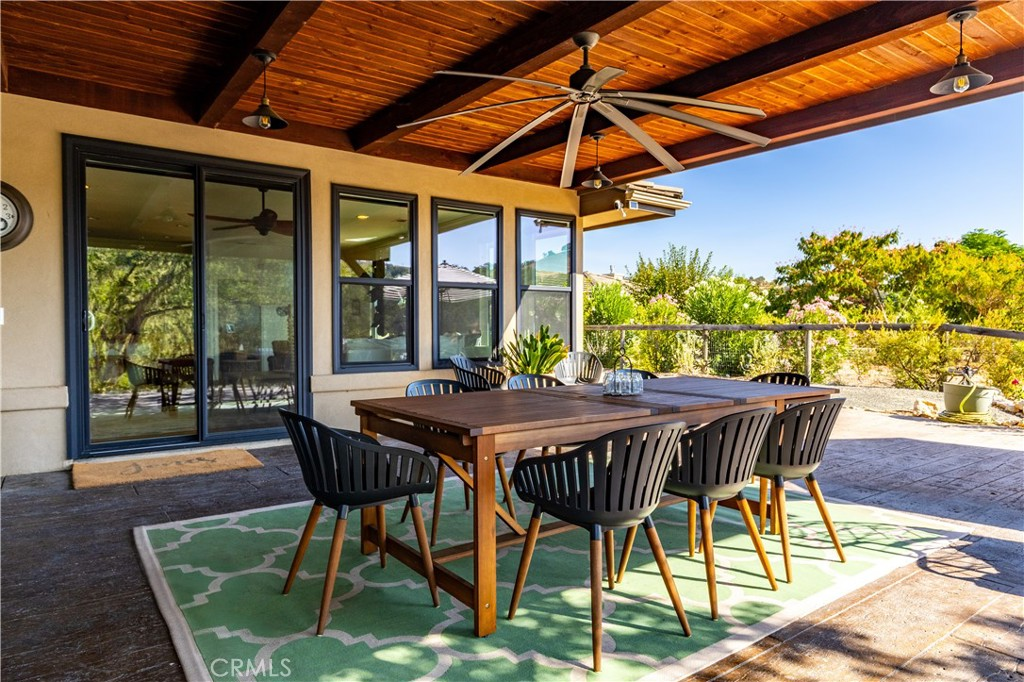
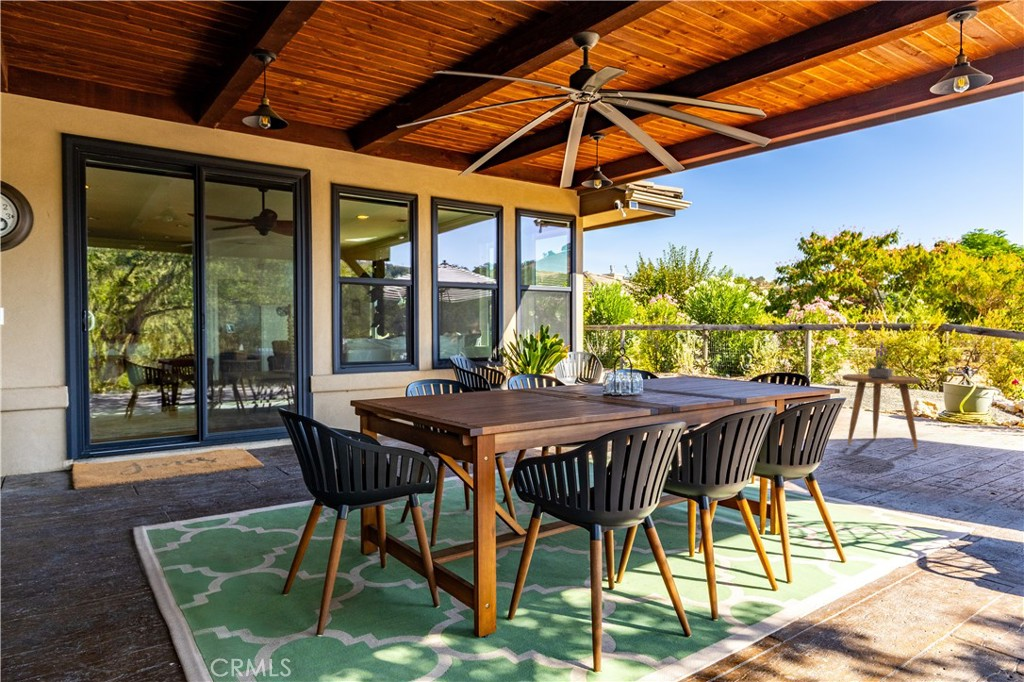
+ side table (878, 411)
+ potted plant (880, 357)
